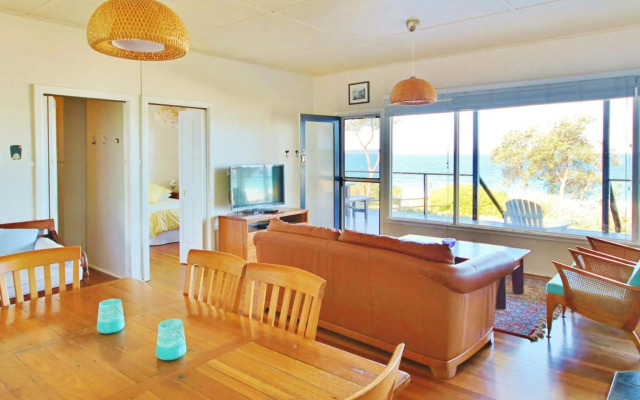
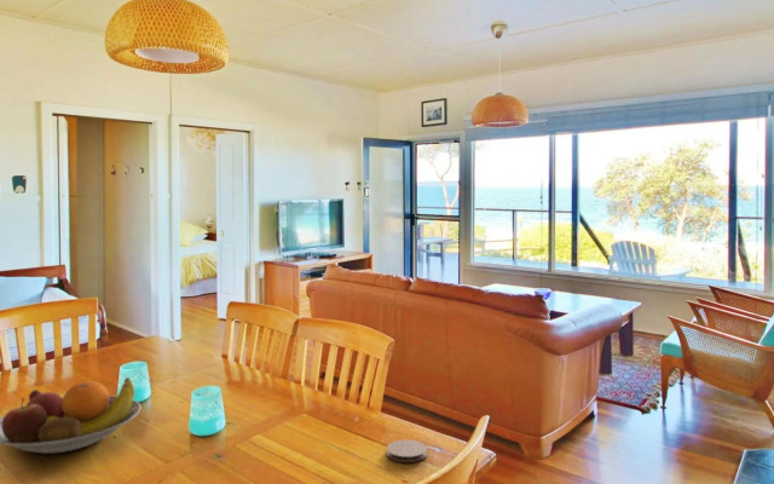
+ fruit bowl (67, 411)
+ coaster (406, 450)
